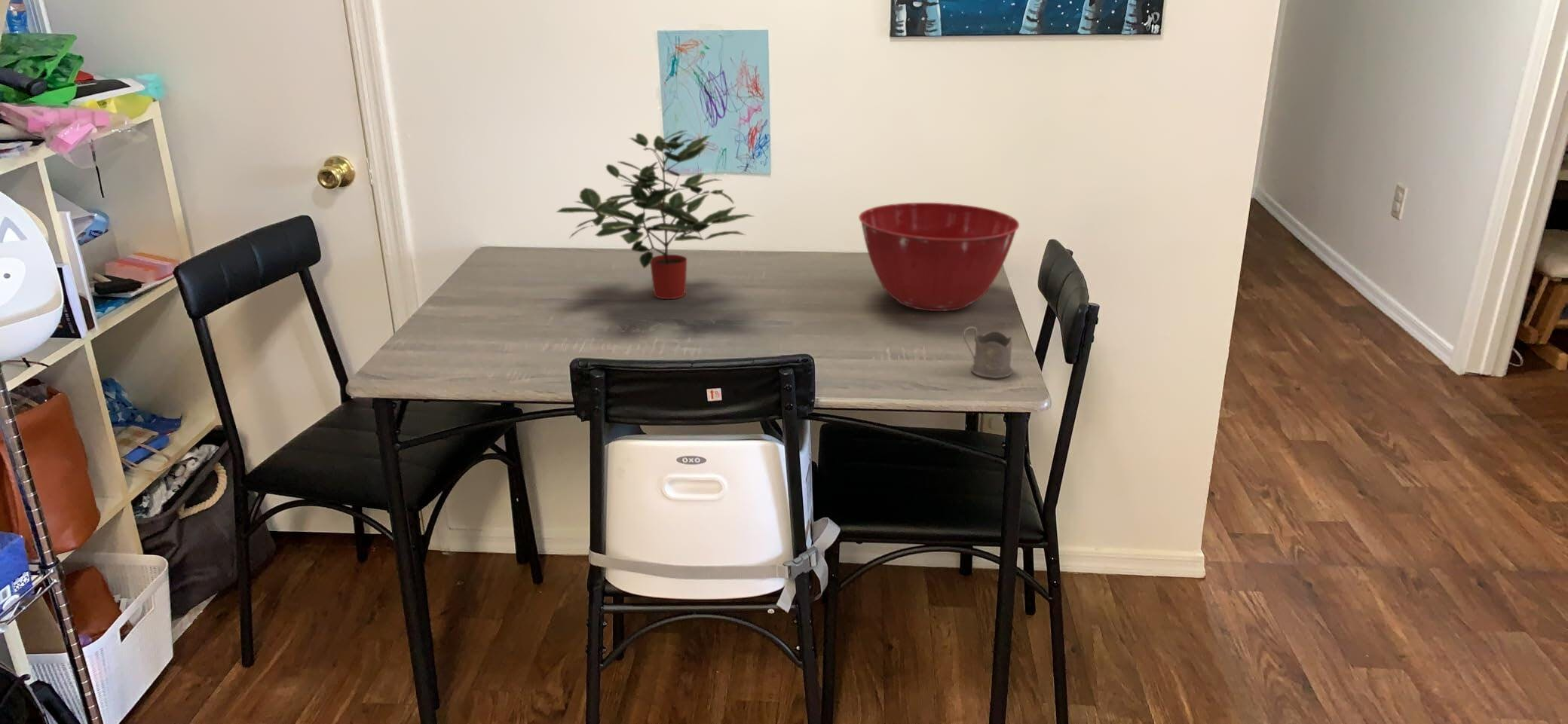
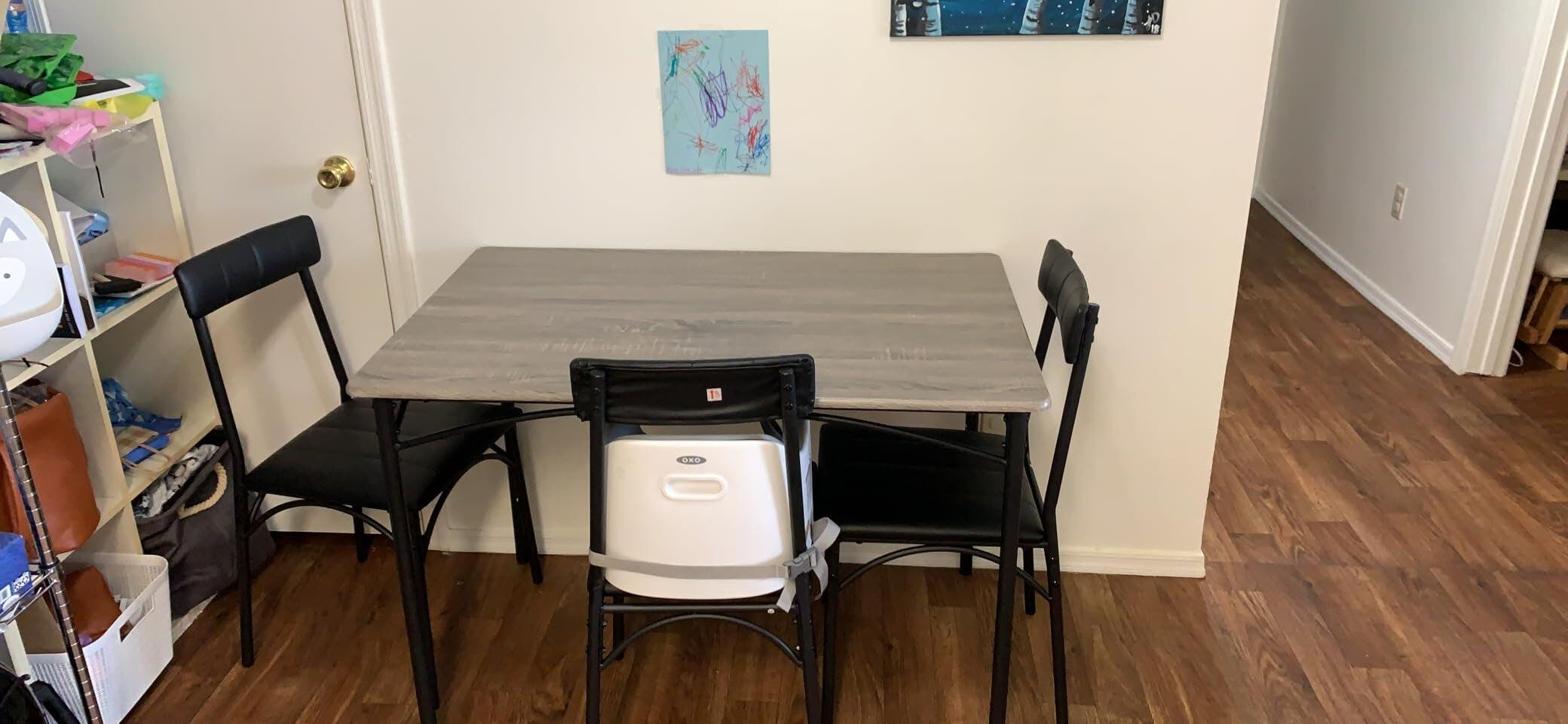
- mixing bowl (936, 259)
- tea glass holder (989, 342)
- potted plant (654, 218)
